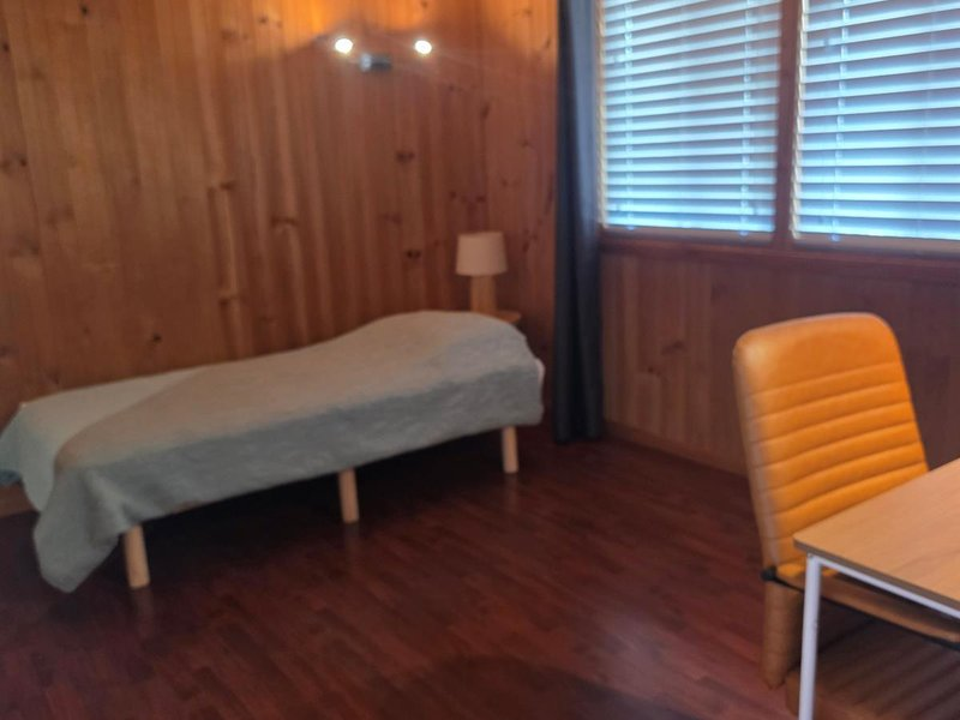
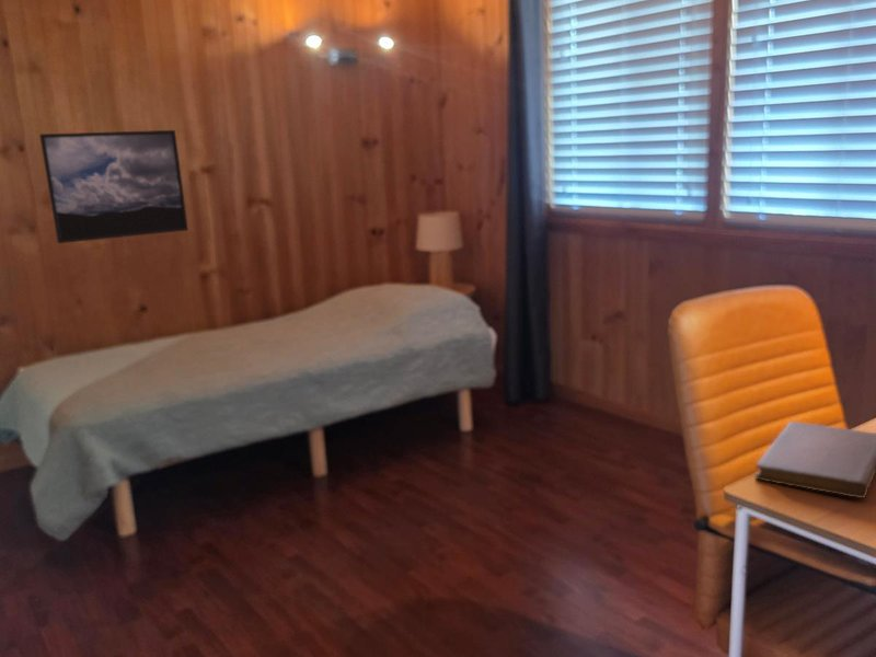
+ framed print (117, 185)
+ notebook (823, 456)
